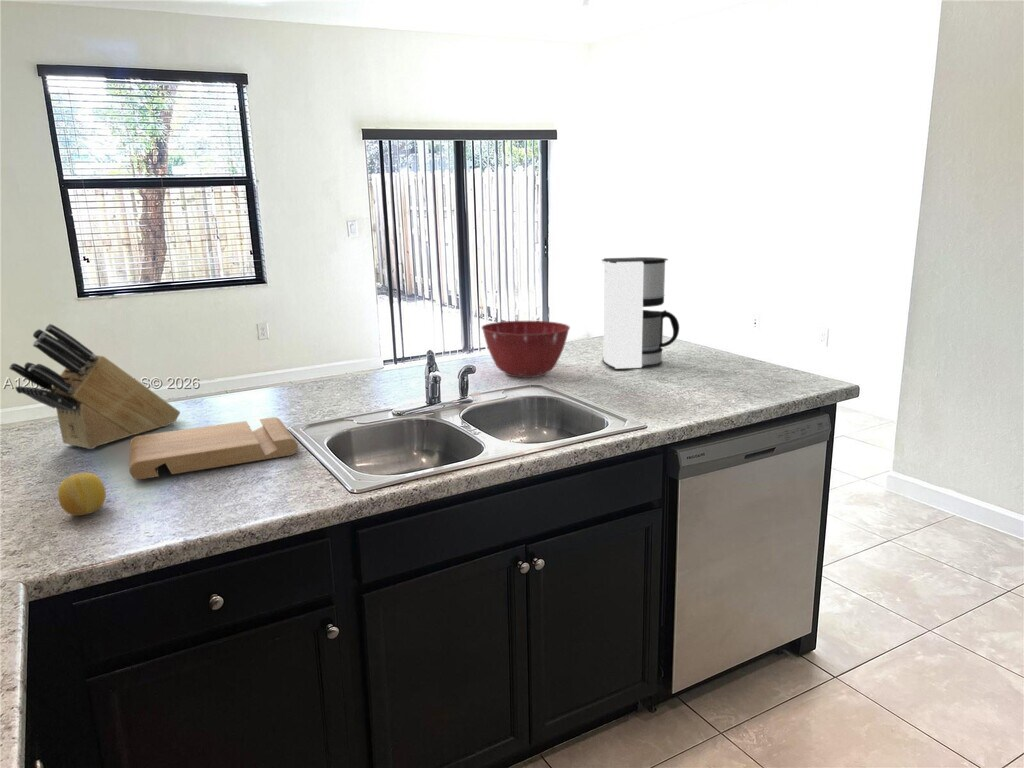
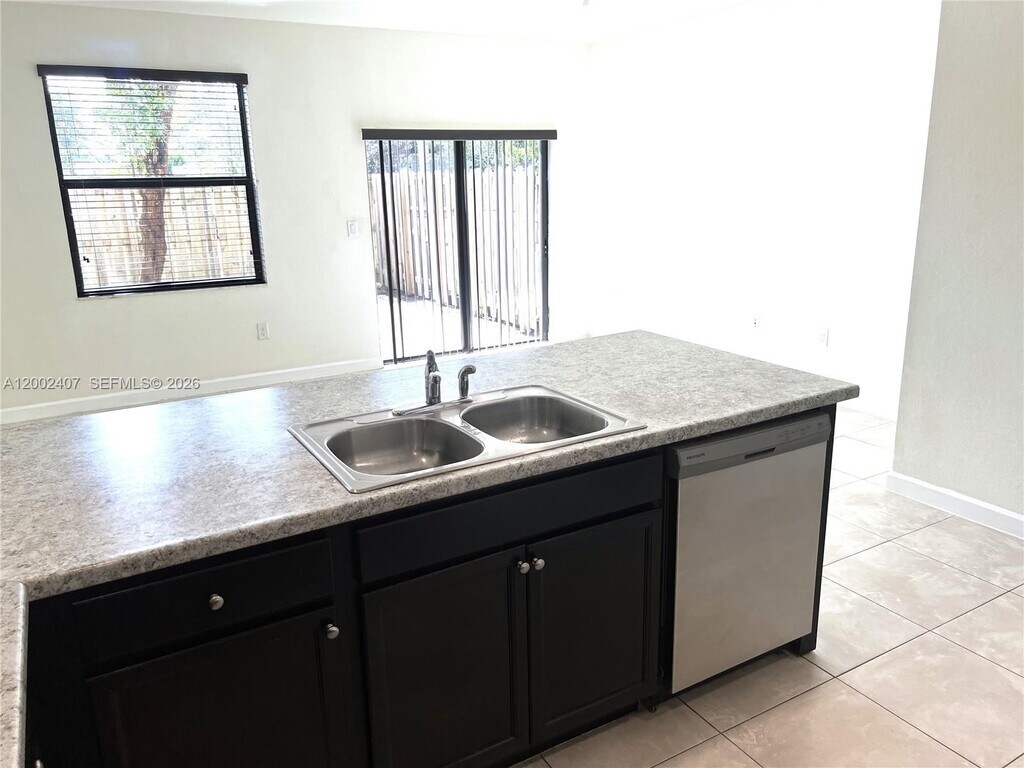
- knife block (98, 379)
- cutting board (213, 445)
- mixing bowl (526, 349)
- coffee maker (641, 311)
- fruit (82, 493)
